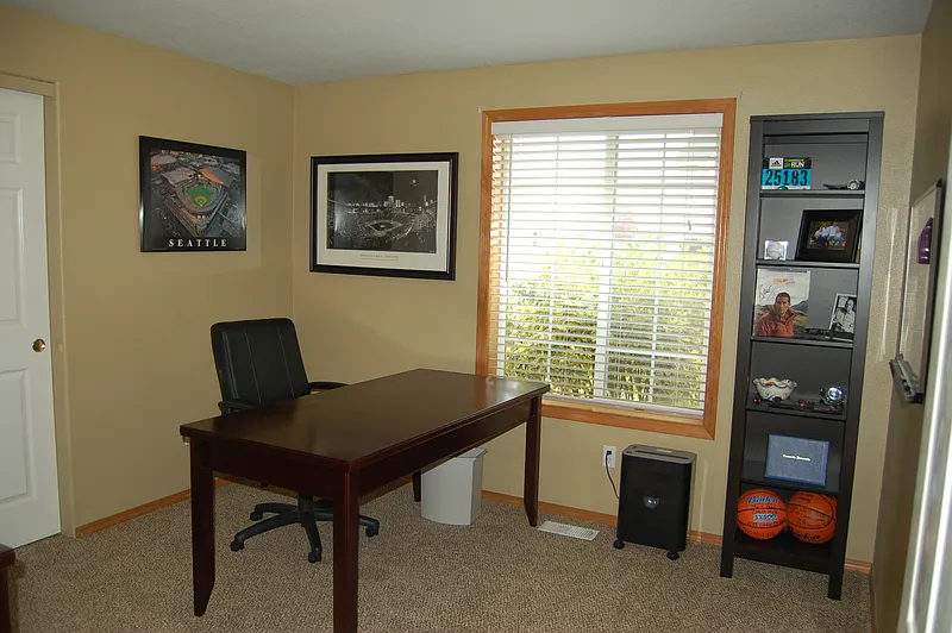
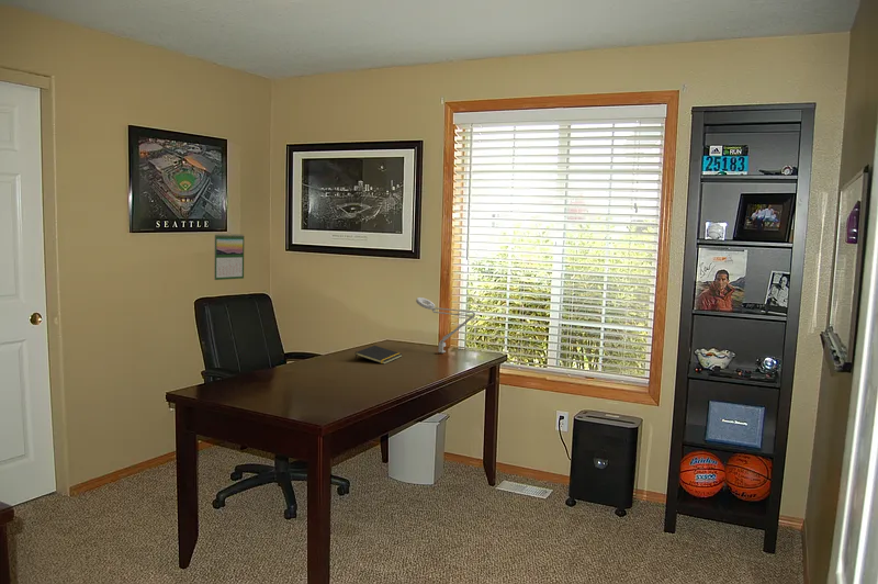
+ notepad (379, 353)
+ calendar (229, 256)
+ desk lamp (449, 333)
